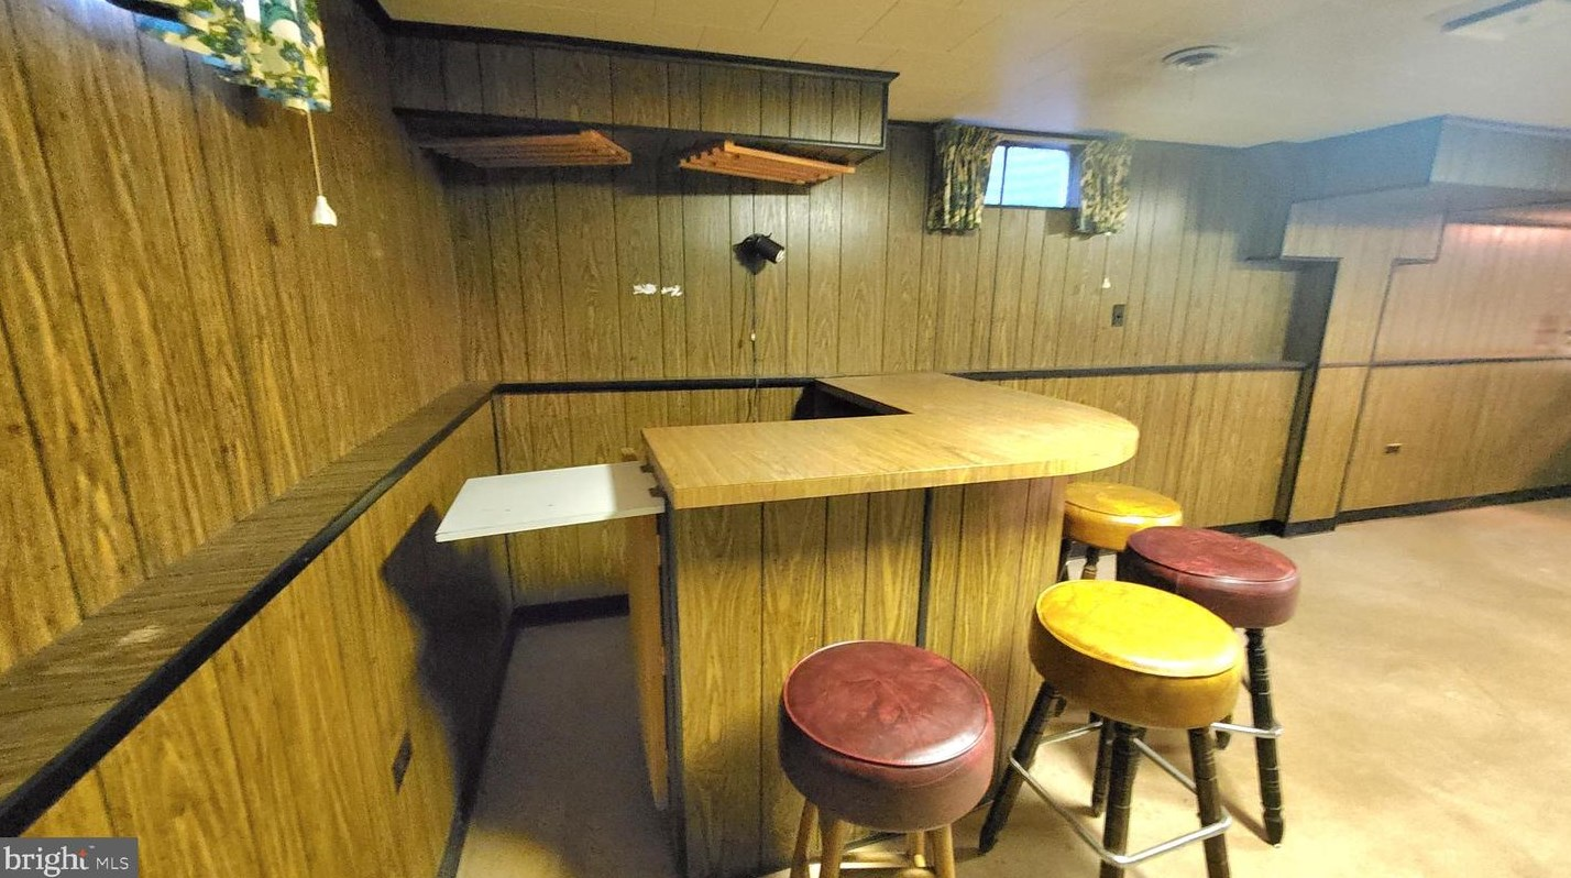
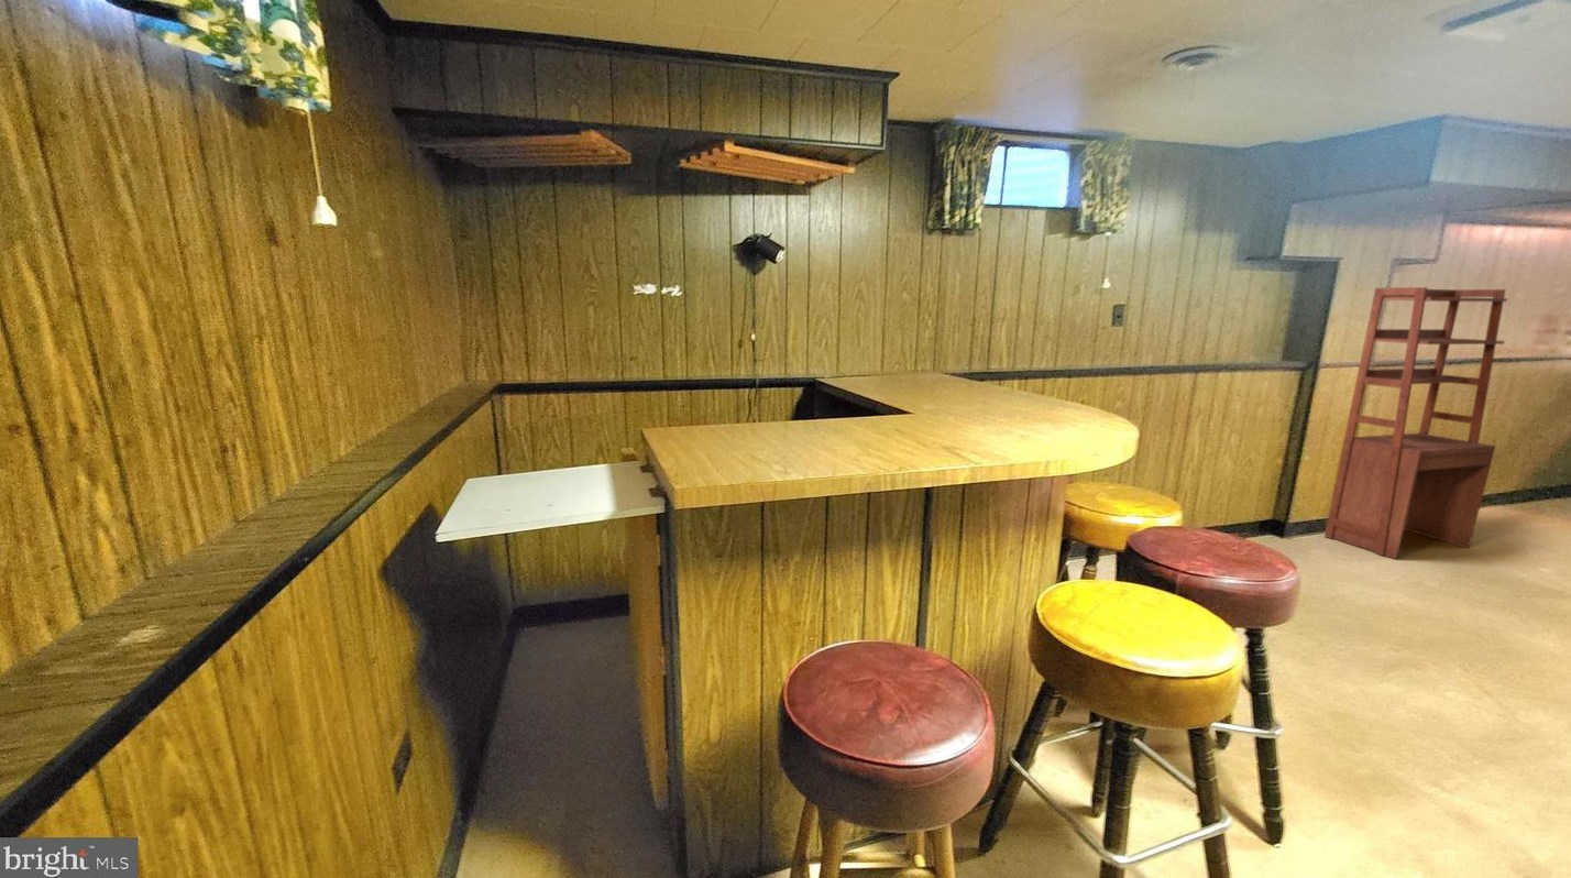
+ shelving unit (1424, 420)
